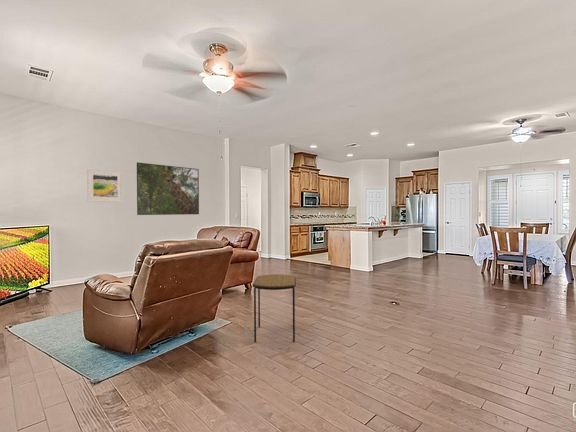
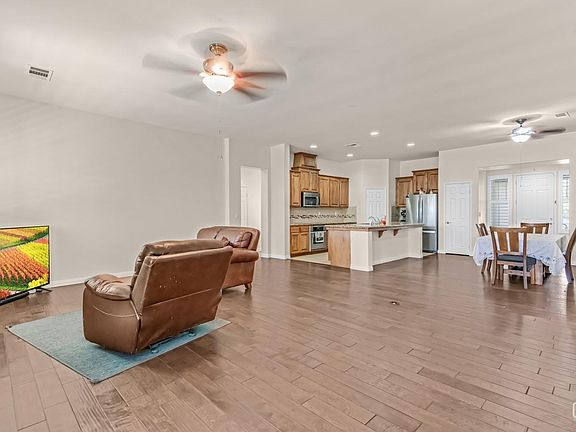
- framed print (105, 186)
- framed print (170, 190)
- side table (259, 306)
